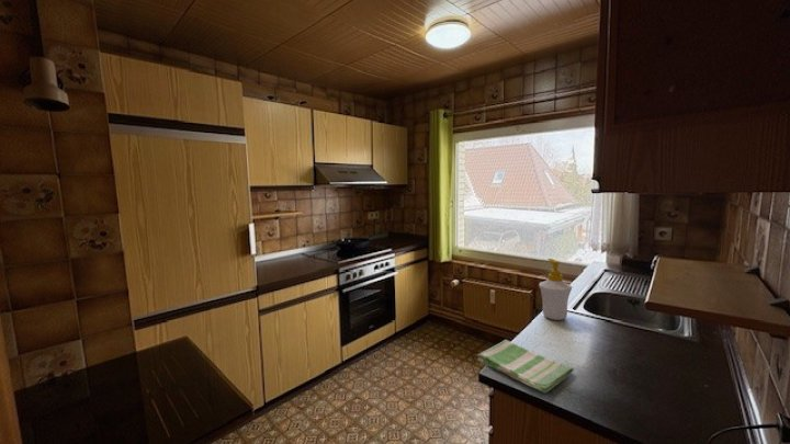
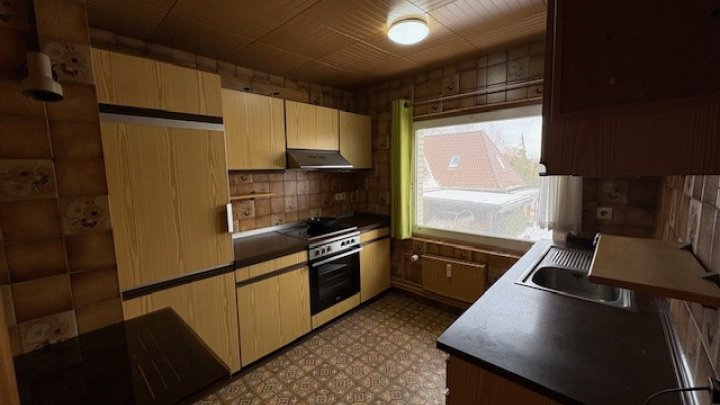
- soap bottle (554, 288)
- dish towel (522, 362)
